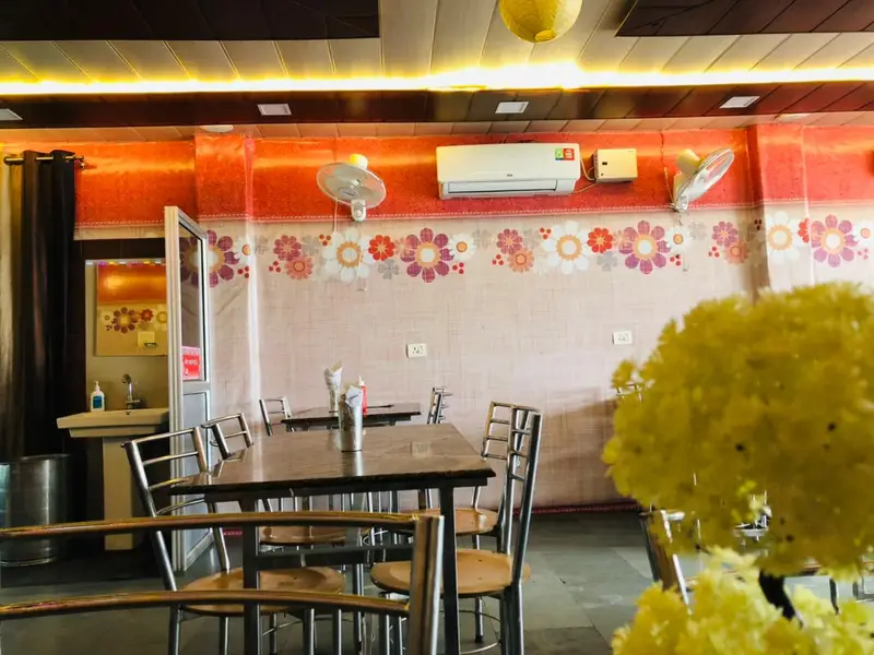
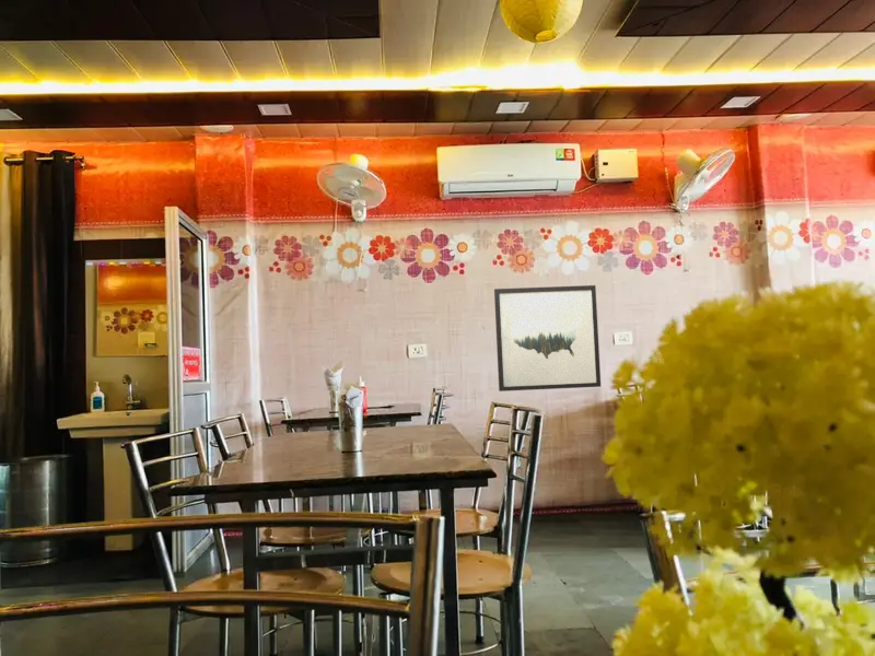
+ wall art (547, 338)
